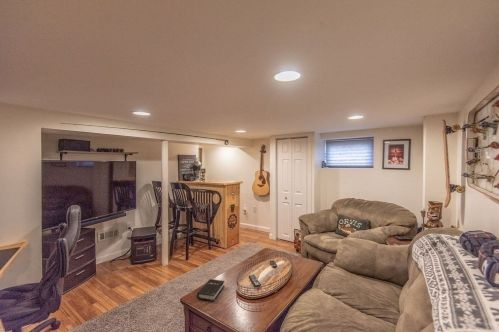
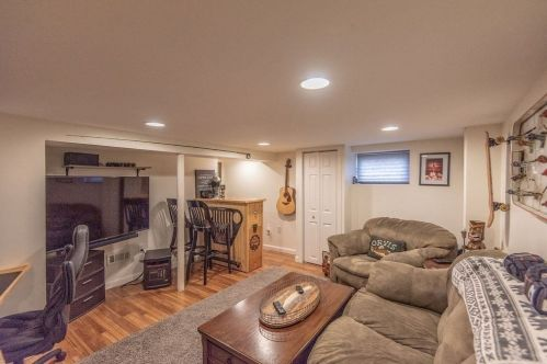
- hardback book (211, 289)
